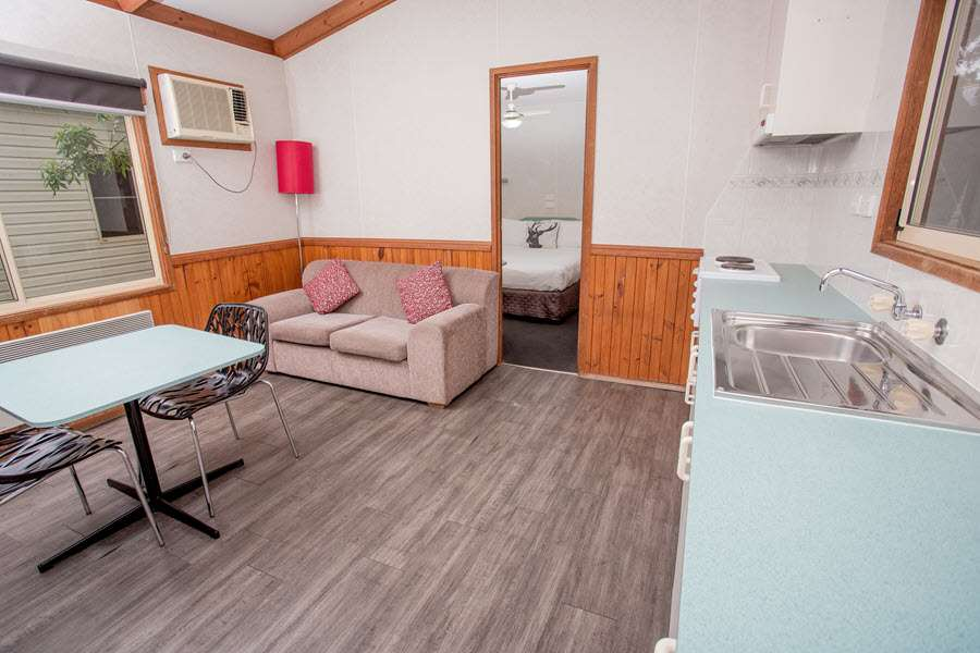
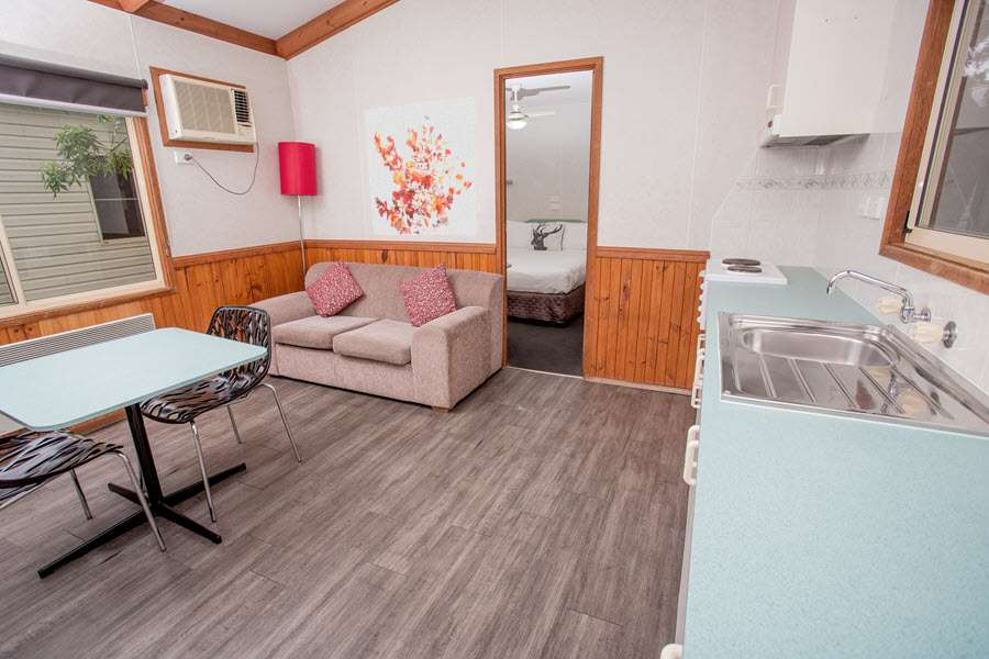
+ wall art (421, 171)
